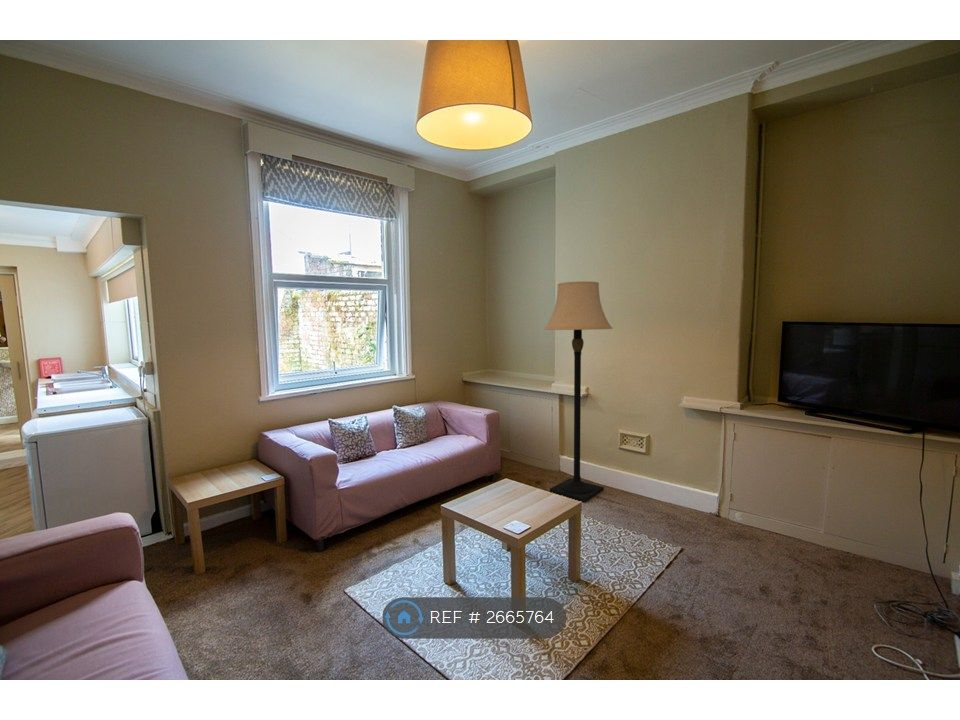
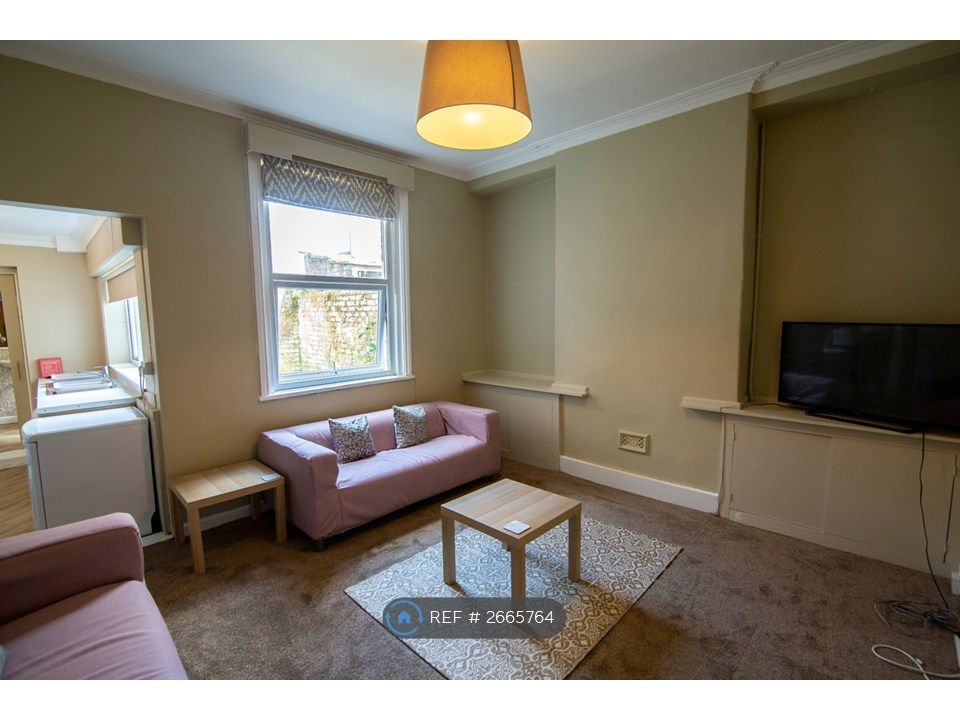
- lamp (577, 389)
